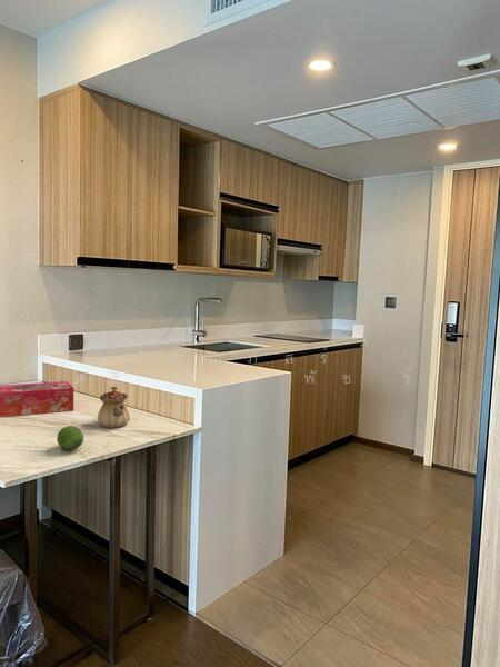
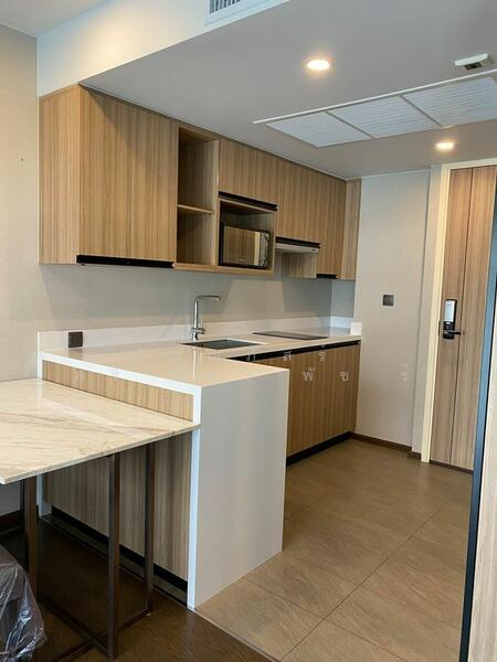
- teapot (112, 405)
- tissue box (34, 398)
- fruit (69, 437)
